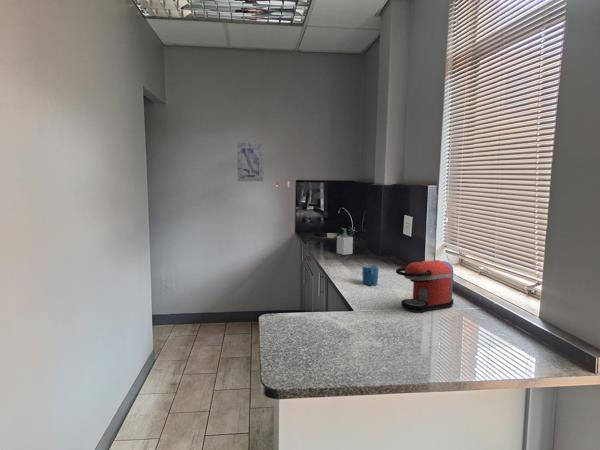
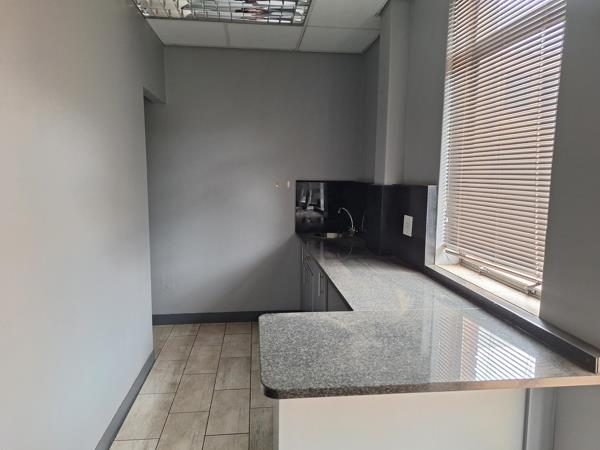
- coffee maker (425, 284)
- wall art (250, 162)
- mug (370, 275)
- soap bottle (344, 240)
